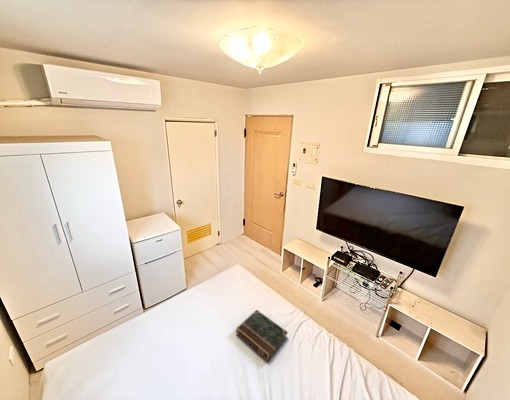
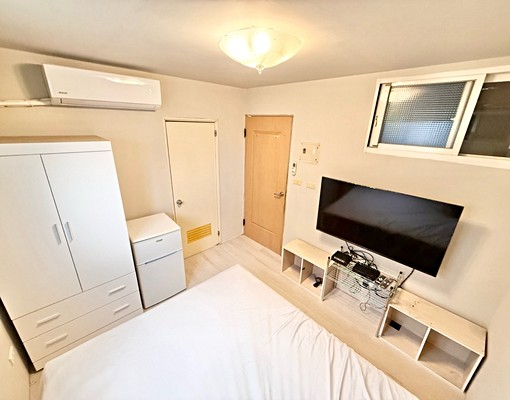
- book (261, 333)
